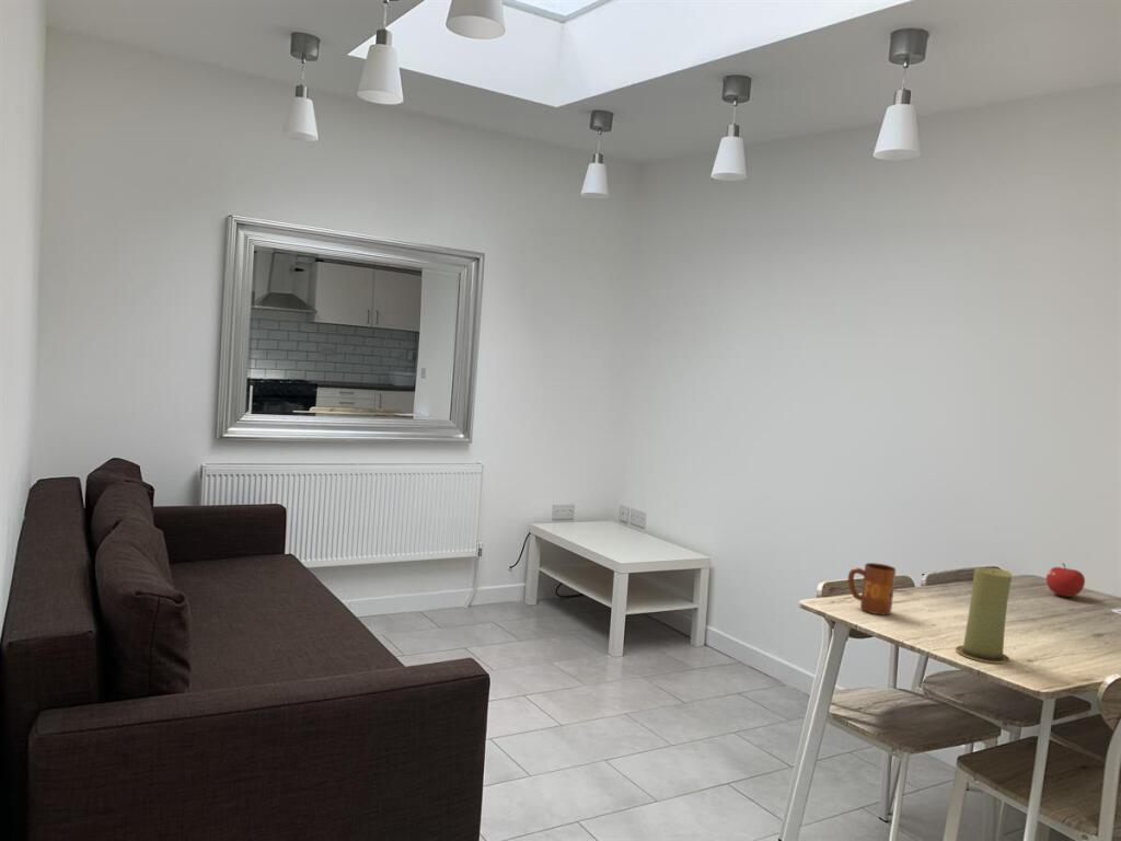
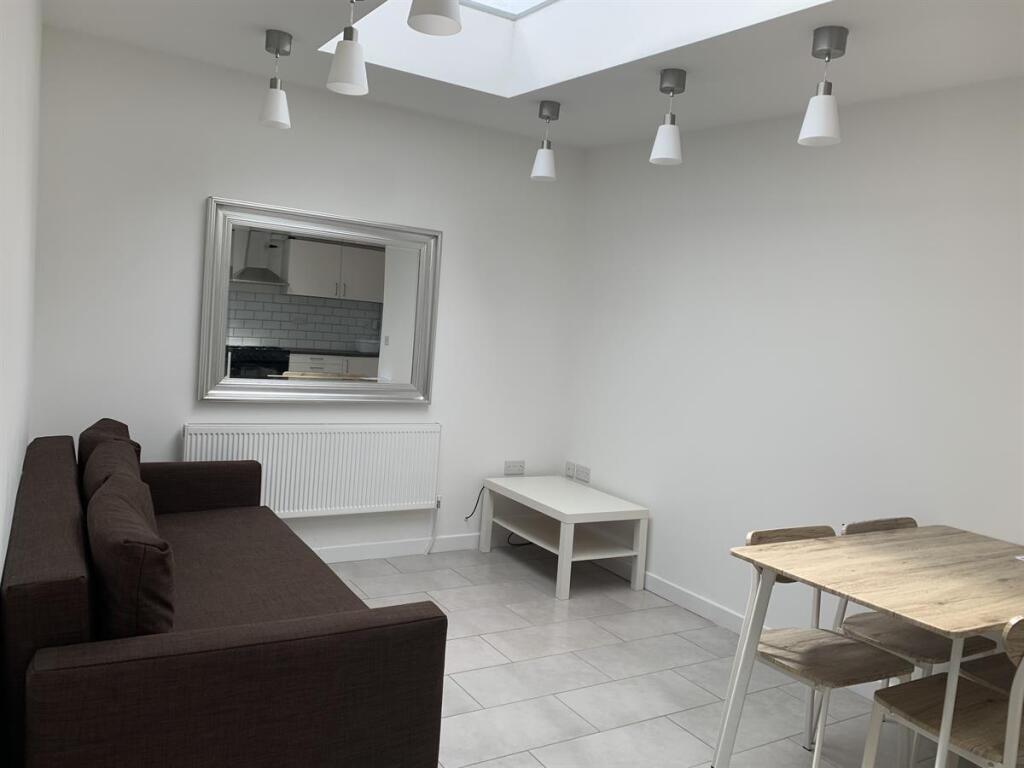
- candle (987, 612)
- mug (869, 587)
- fruit (1065, 579)
